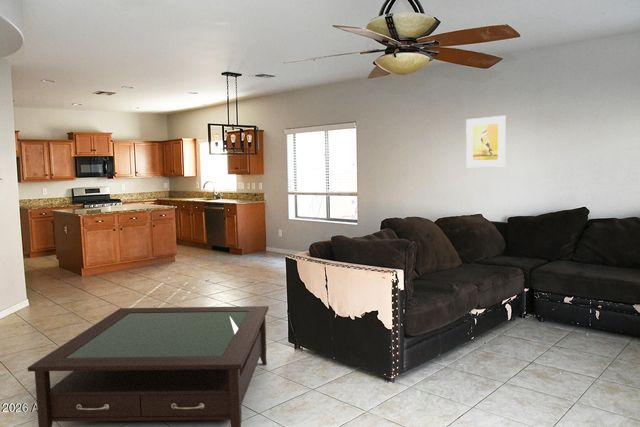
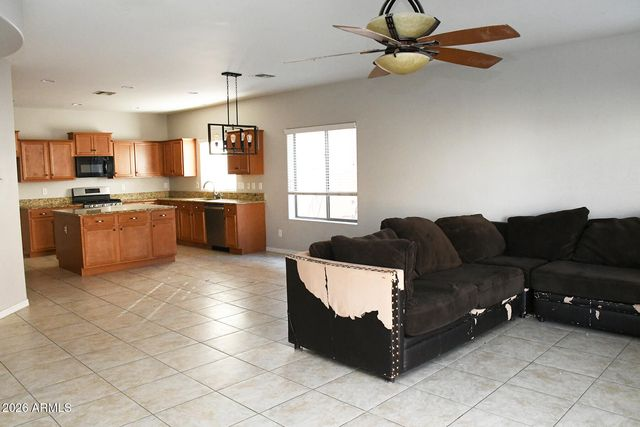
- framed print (485, 142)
- coffee table (170, 364)
